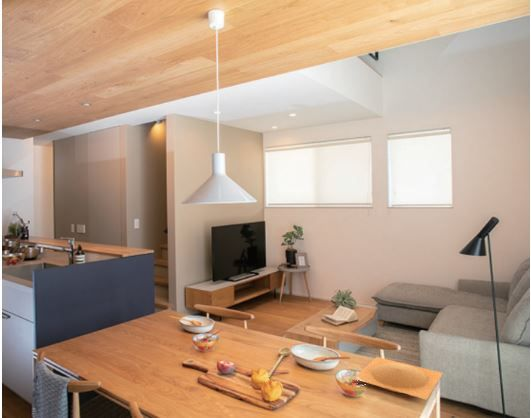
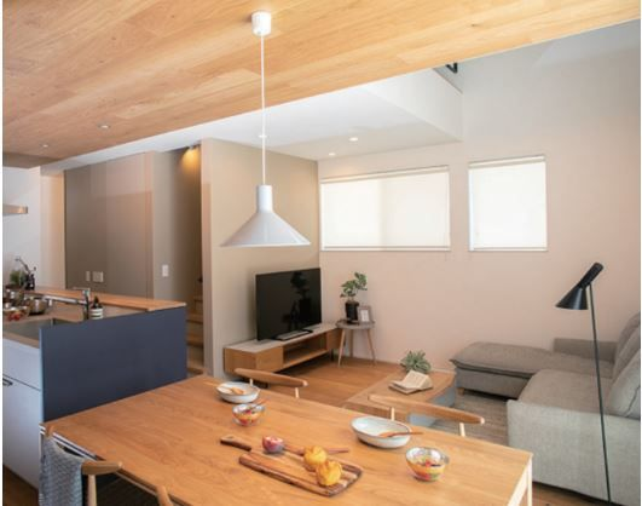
- spoon (278, 361)
- plate (398, 374)
